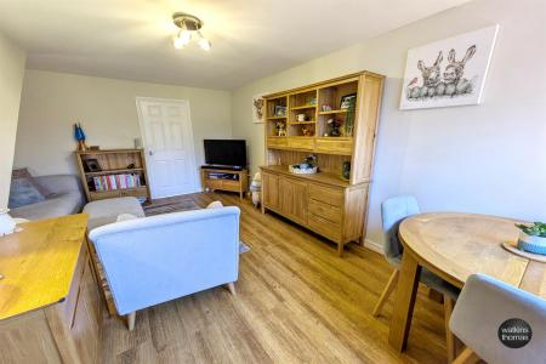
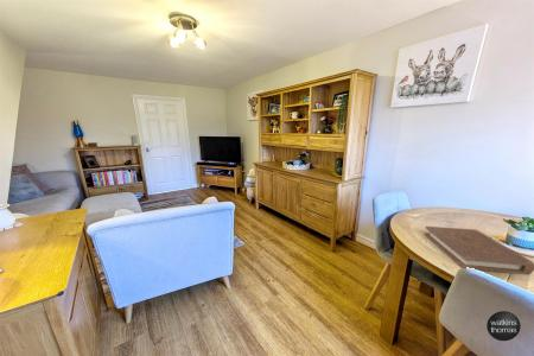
+ book (471, 247)
